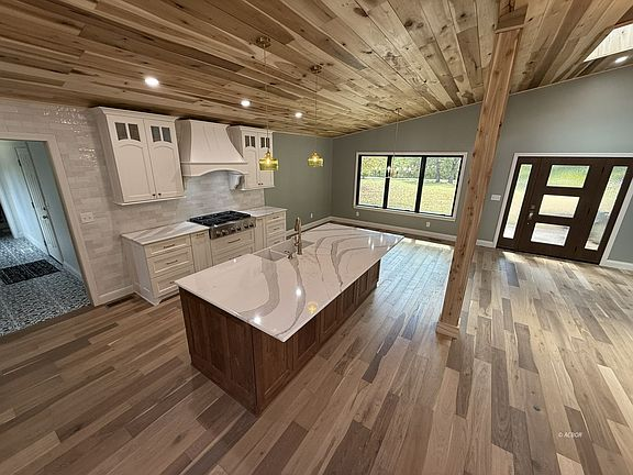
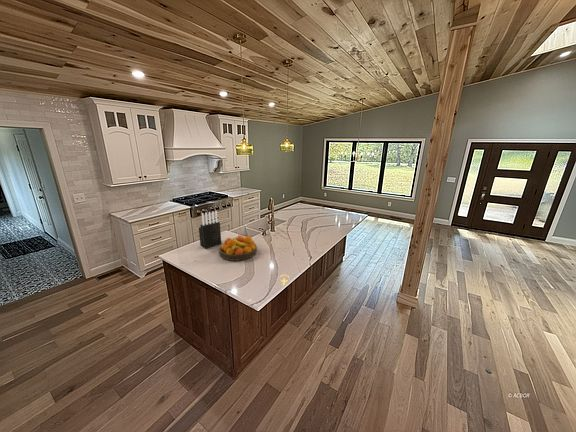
+ fruit bowl (238, 244)
+ knife block (209, 228)
